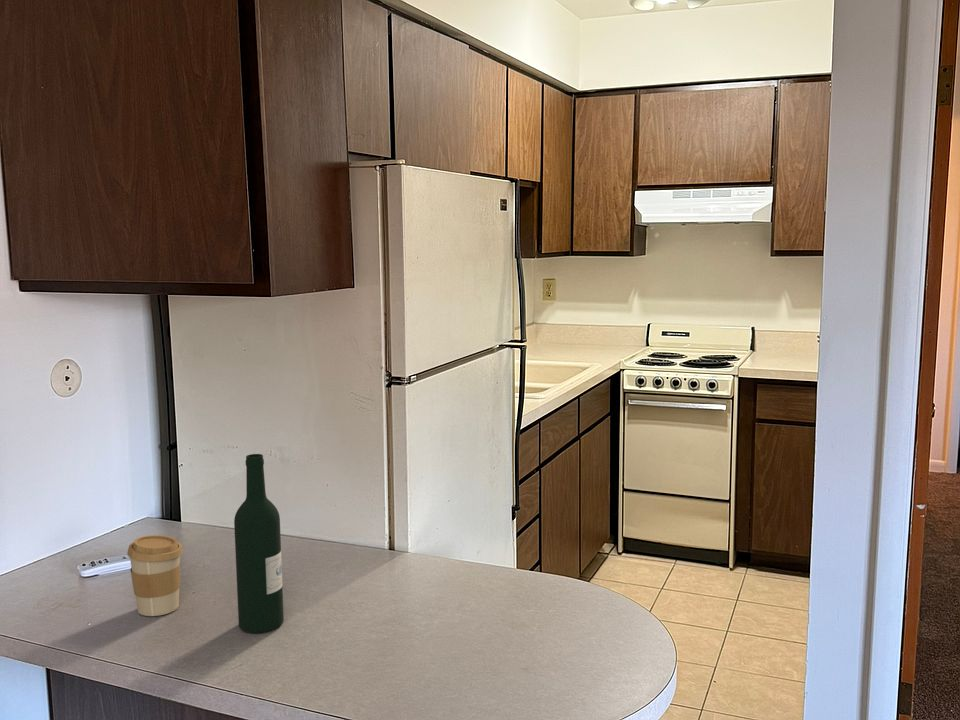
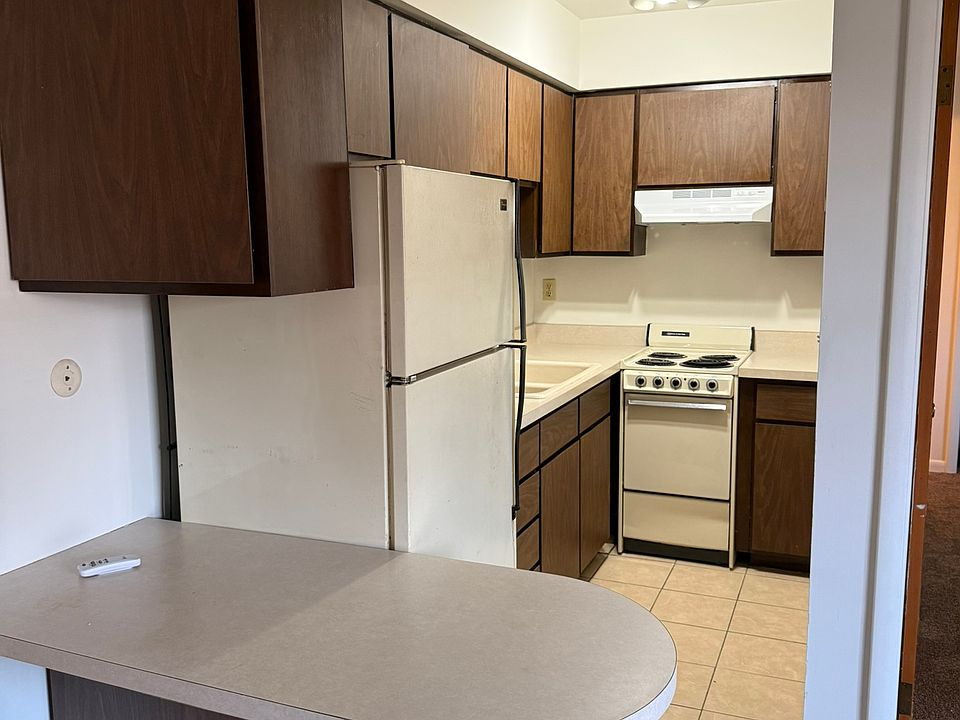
- wine bottle (258, 540)
- coffee cup (156, 573)
